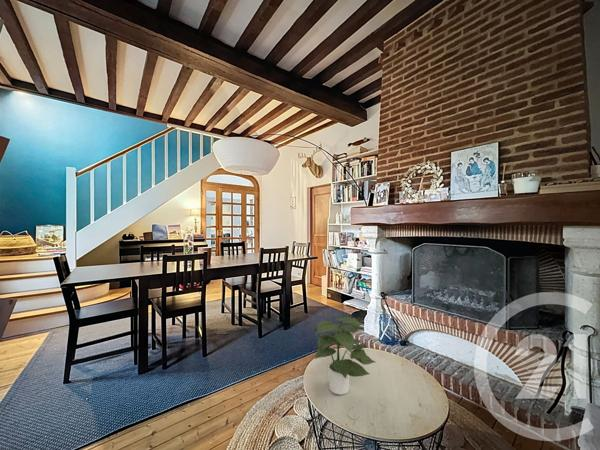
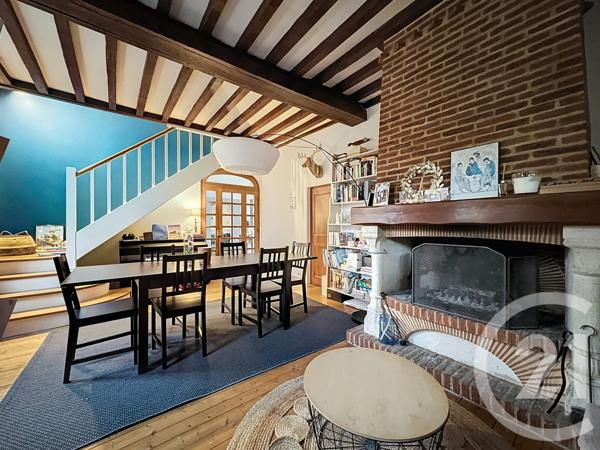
- potted plant (338, 352)
